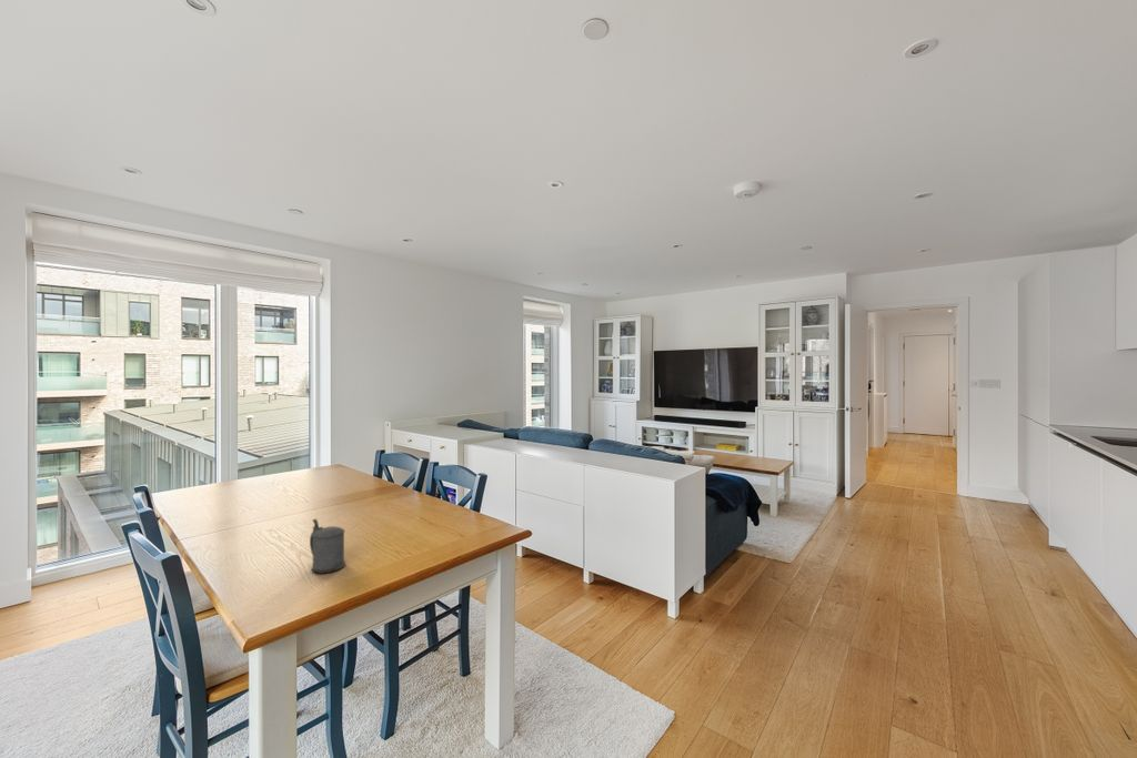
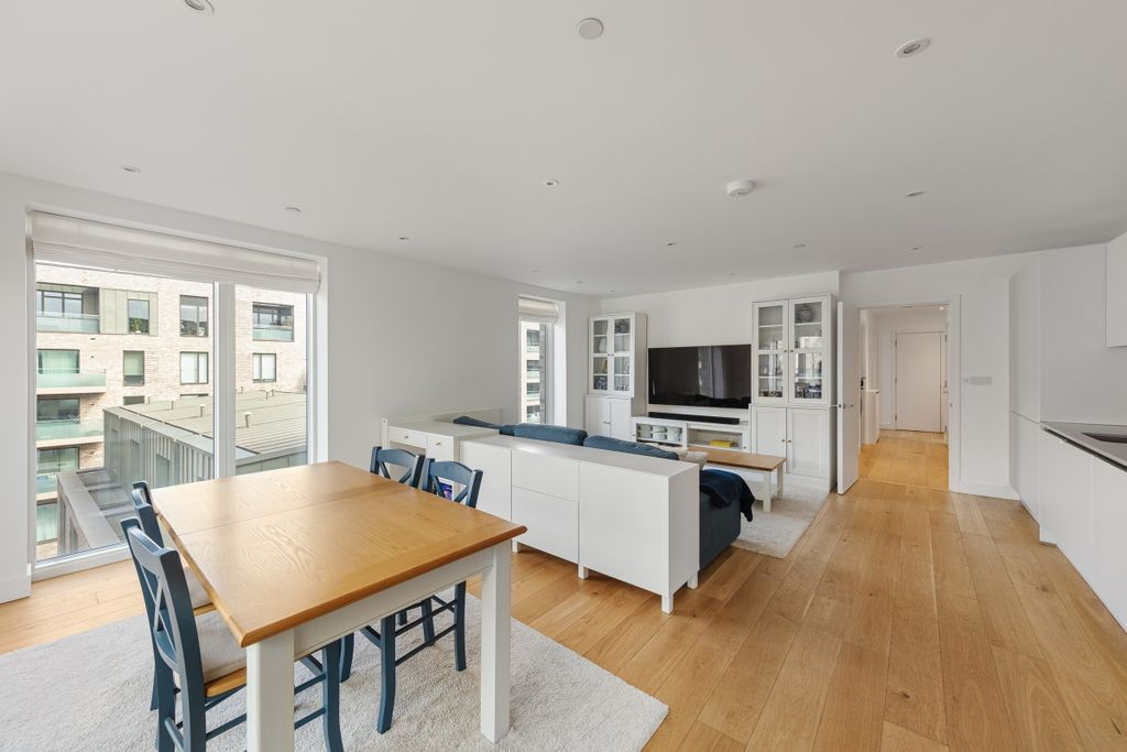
- beer stein (324, 543)
